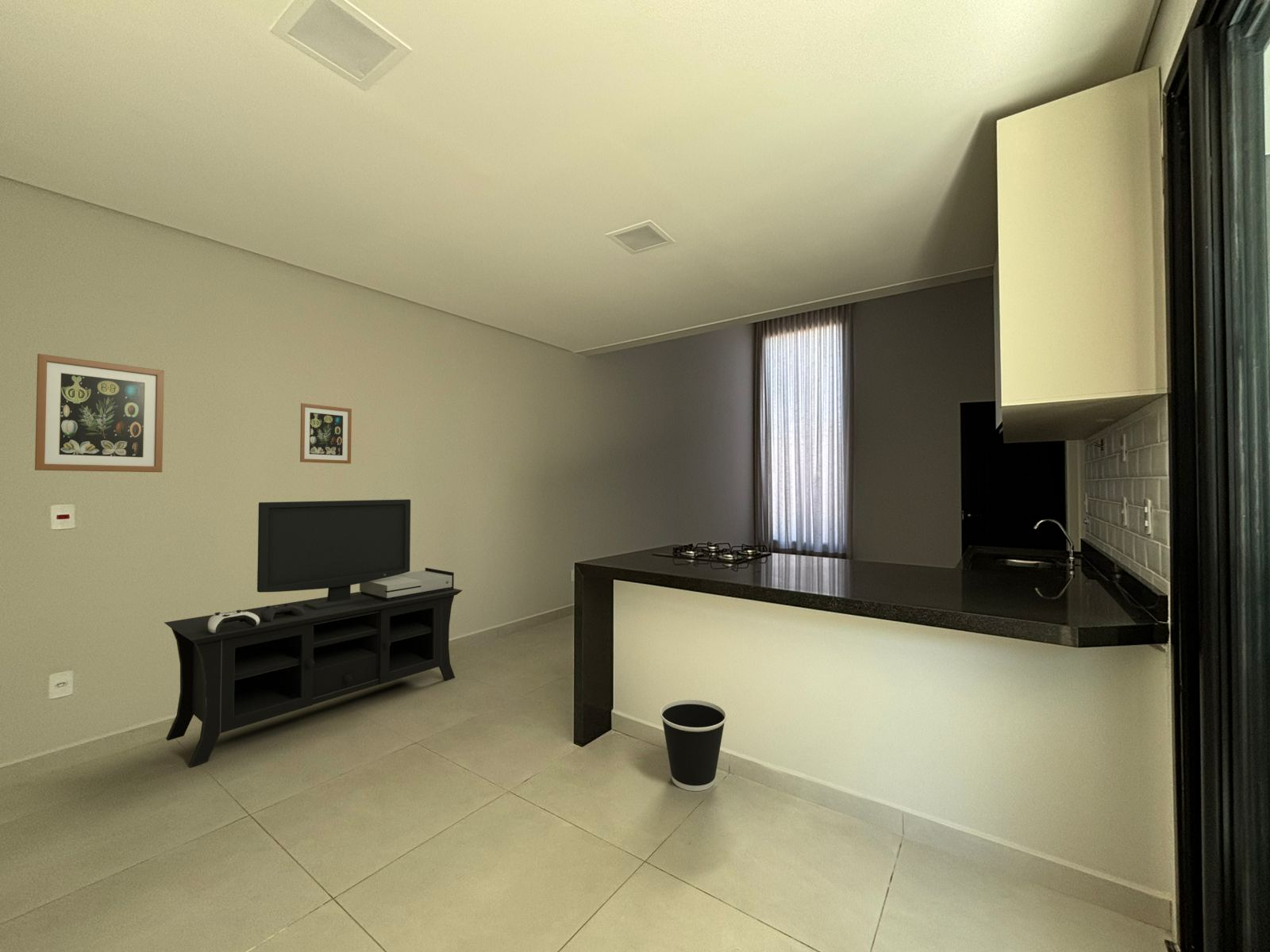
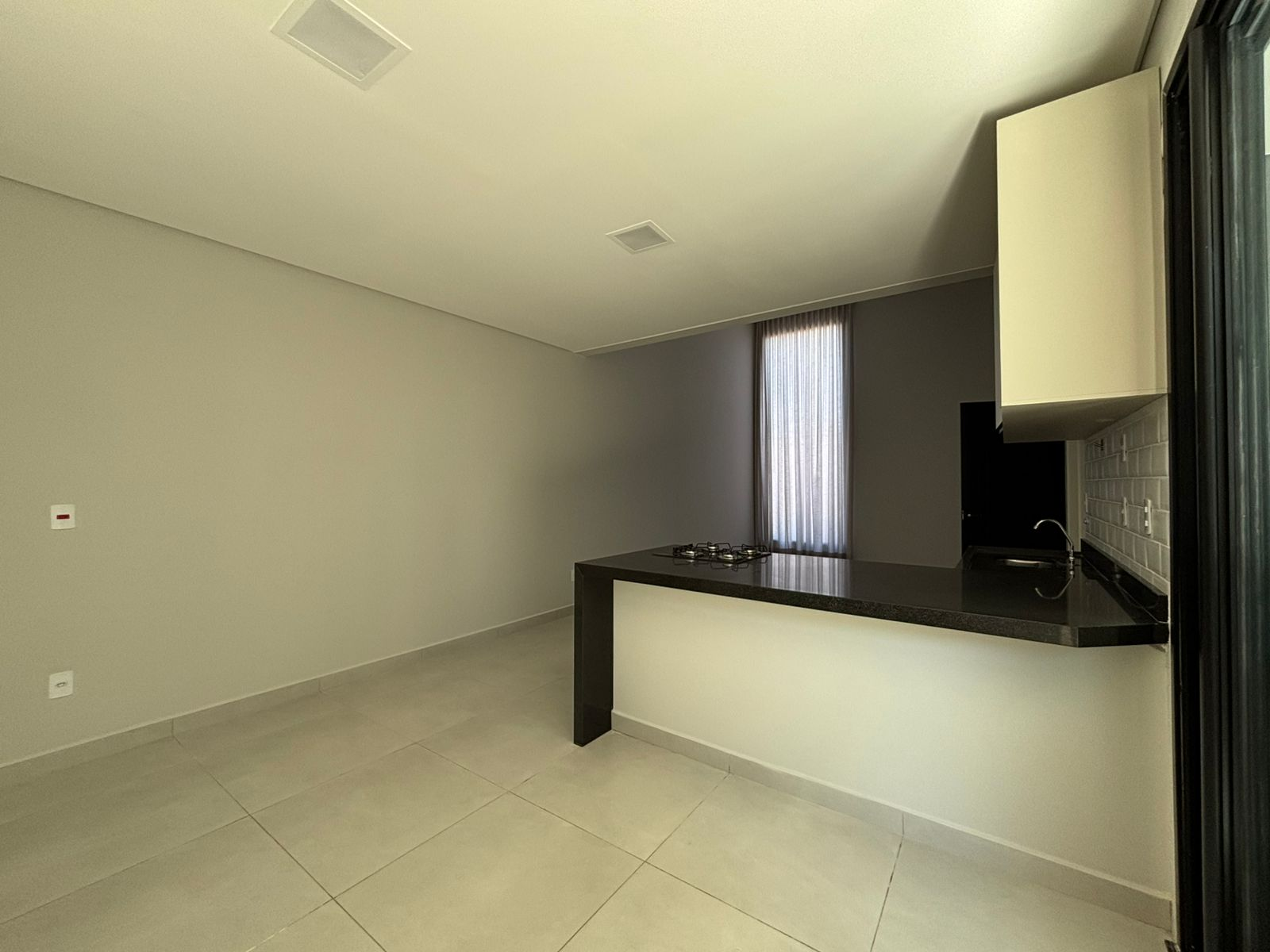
- wall art (326, 434)
- wall art (103, 416)
- media console (333, 602)
- wastebasket (693, 745)
